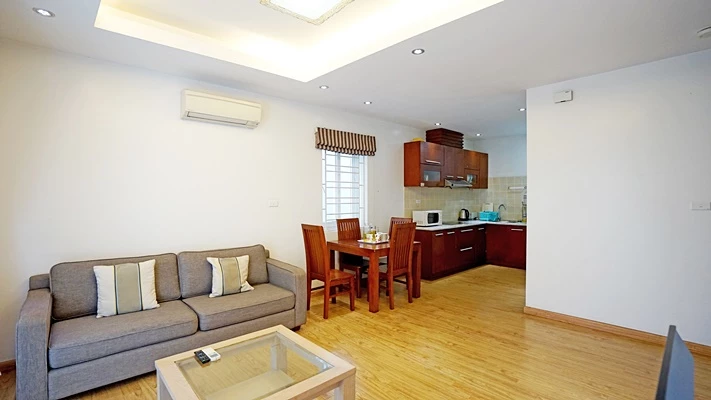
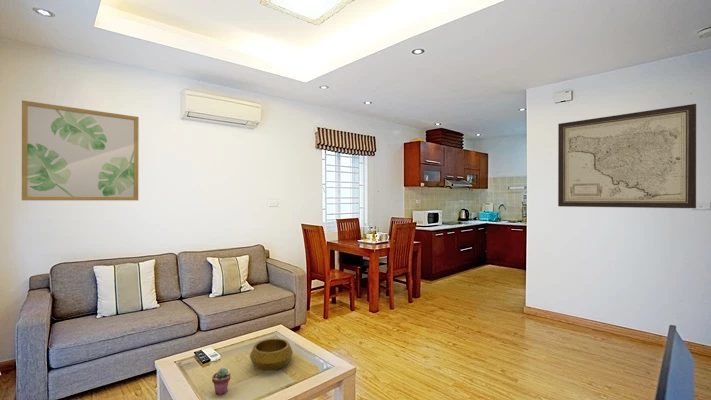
+ wall art (619, 161)
+ decorative bowl (271, 354)
+ wall art (85, 155)
+ potted succulent (221, 380)
